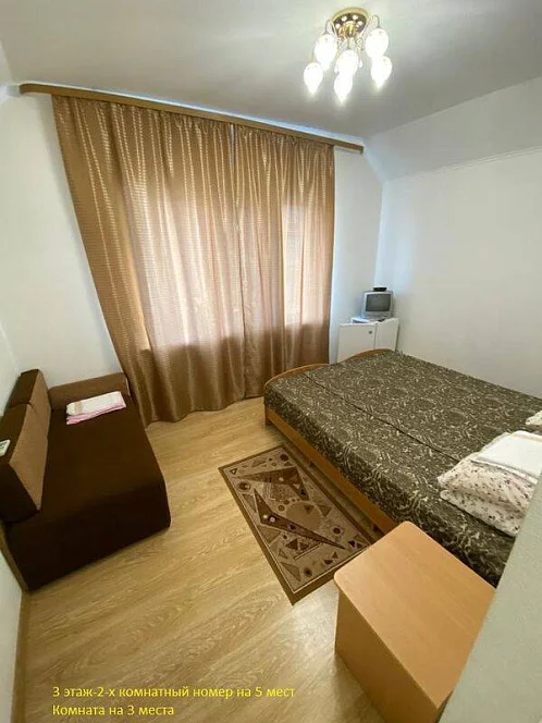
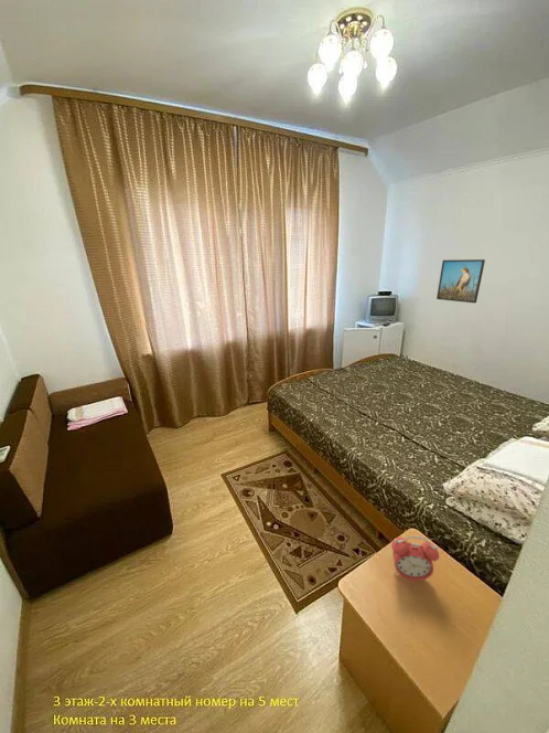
+ alarm clock (413, 557)
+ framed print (459, 280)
